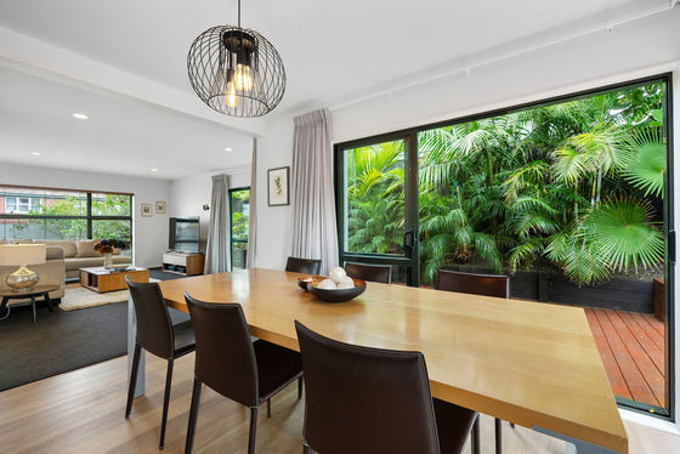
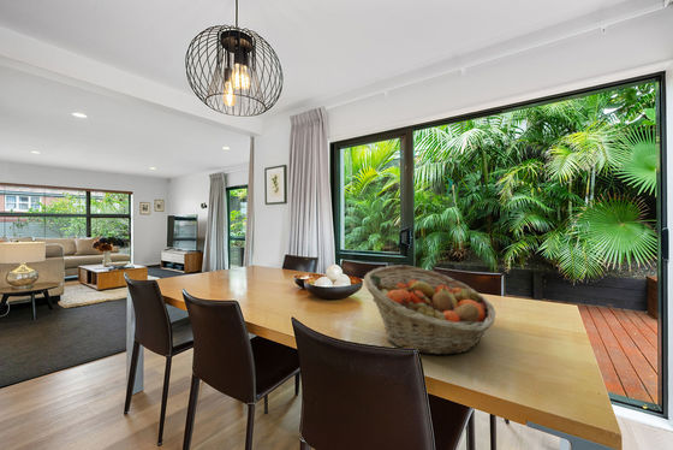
+ fruit basket (428, 302)
